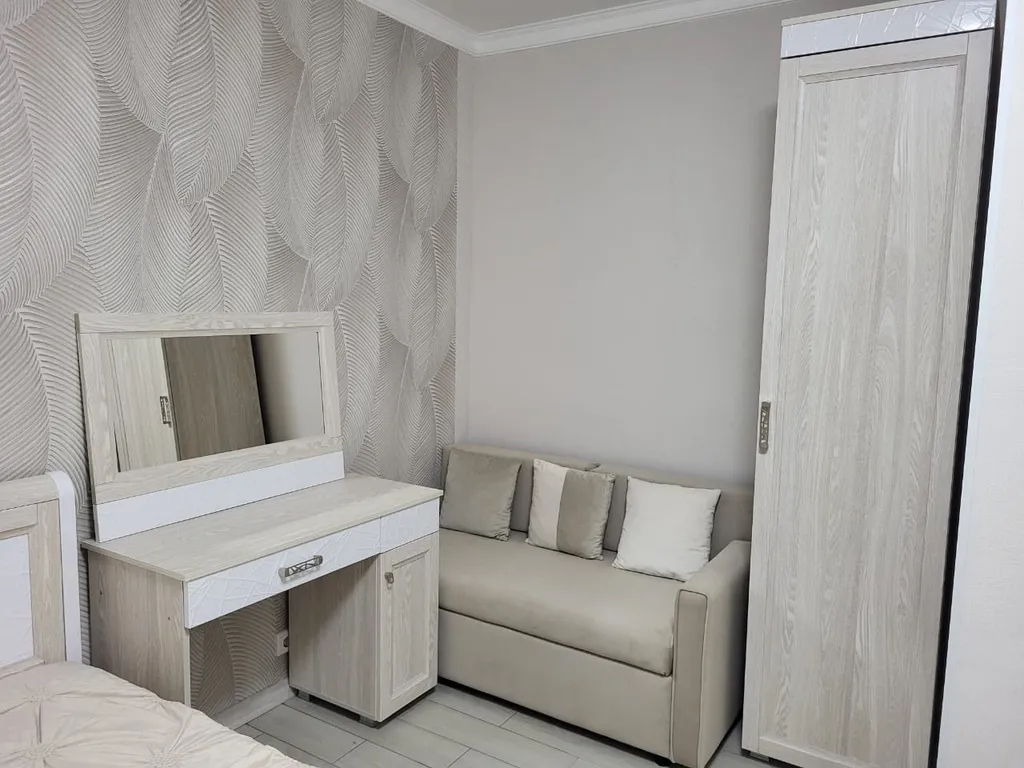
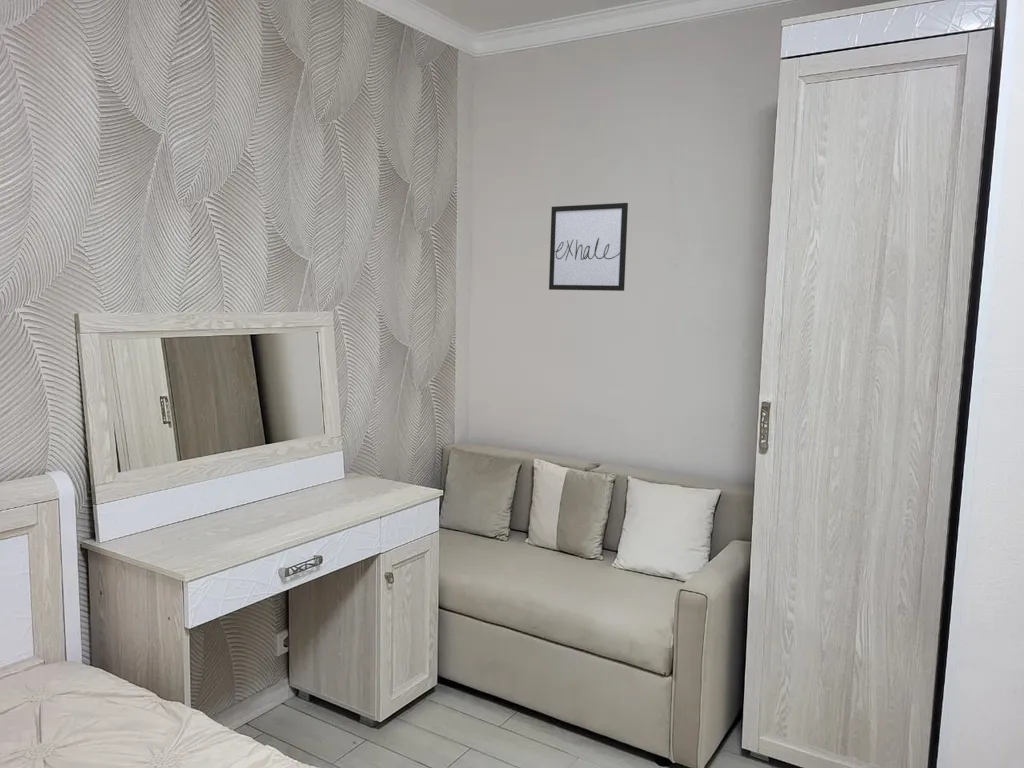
+ wall art (587, 247)
